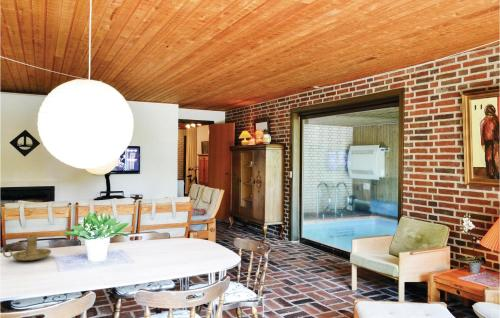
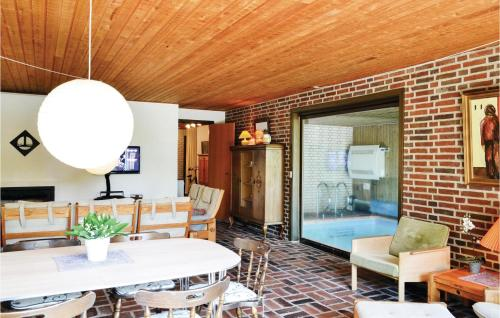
- candle holder (27, 247)
